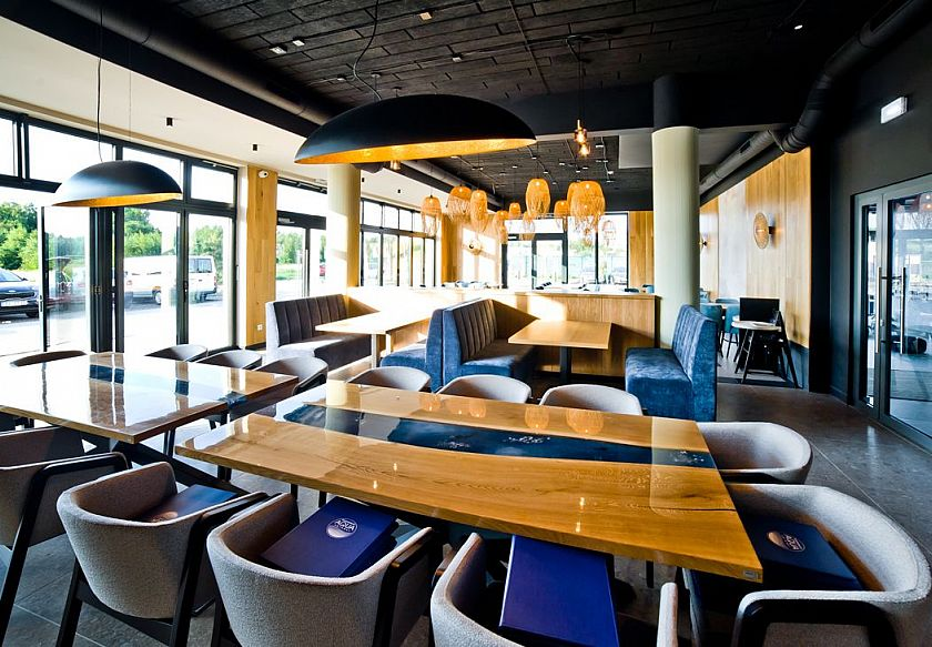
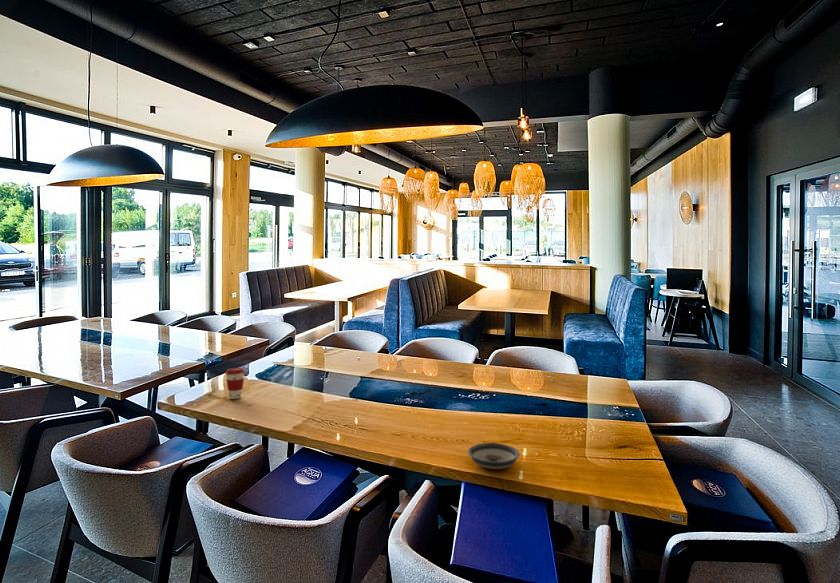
+ coffee cup (235, 383)
+ saucer (493, 457)
